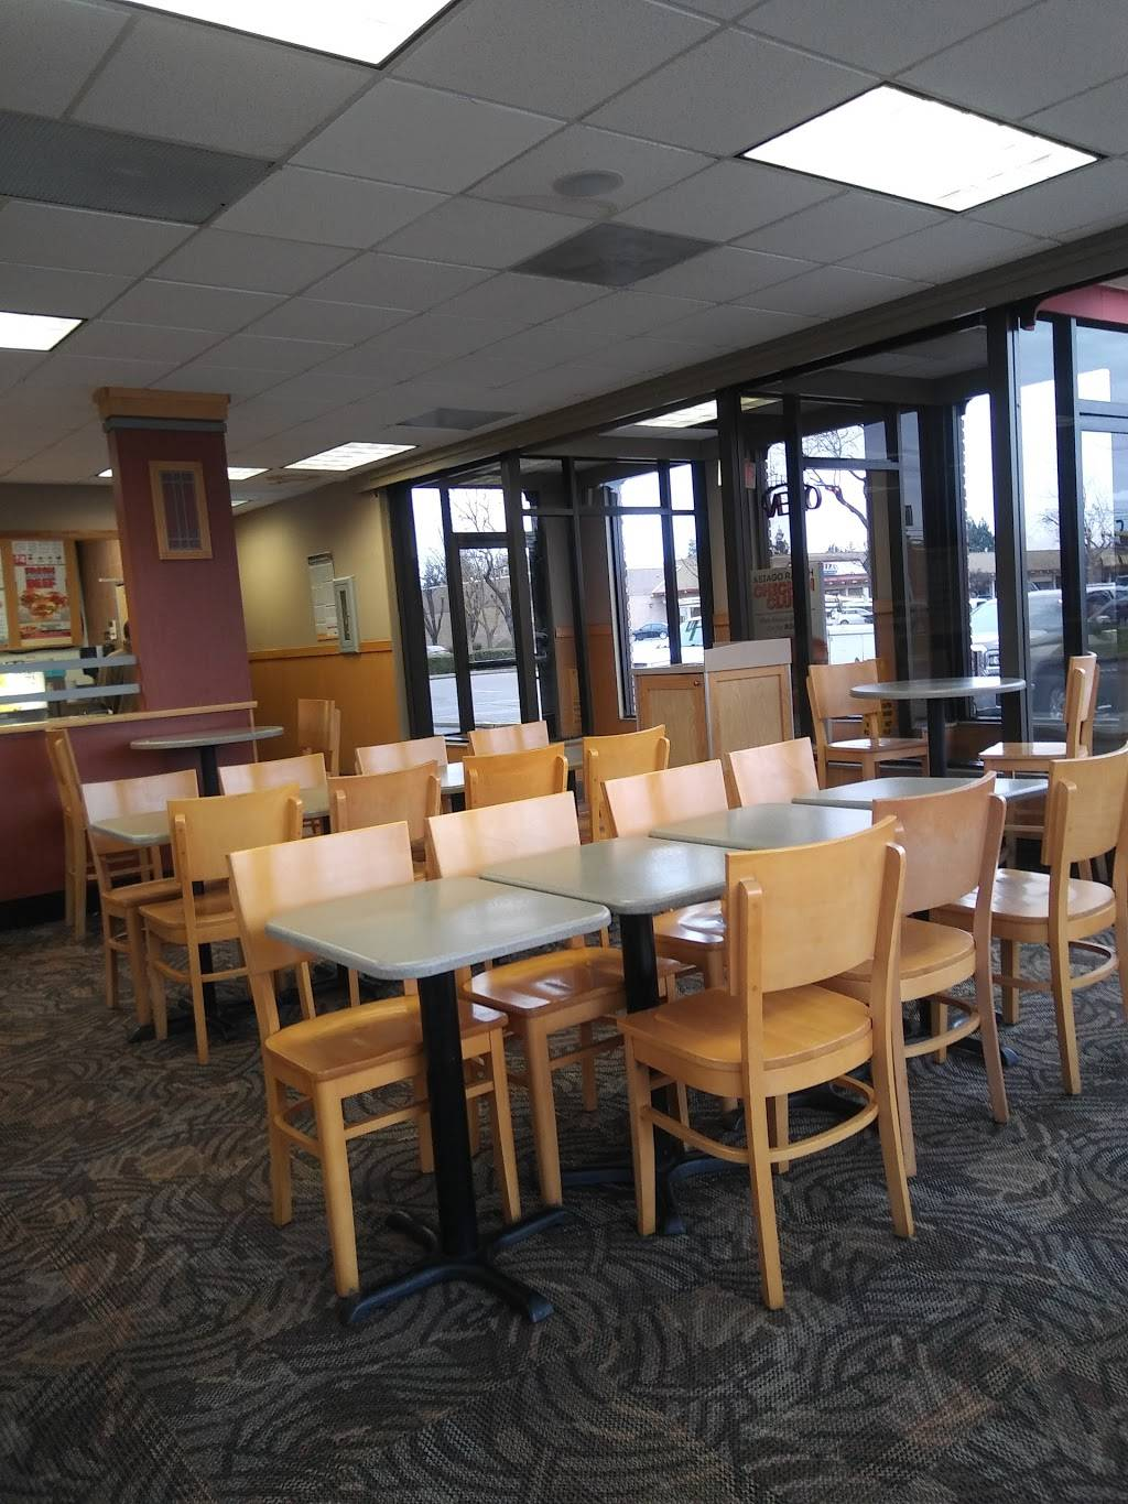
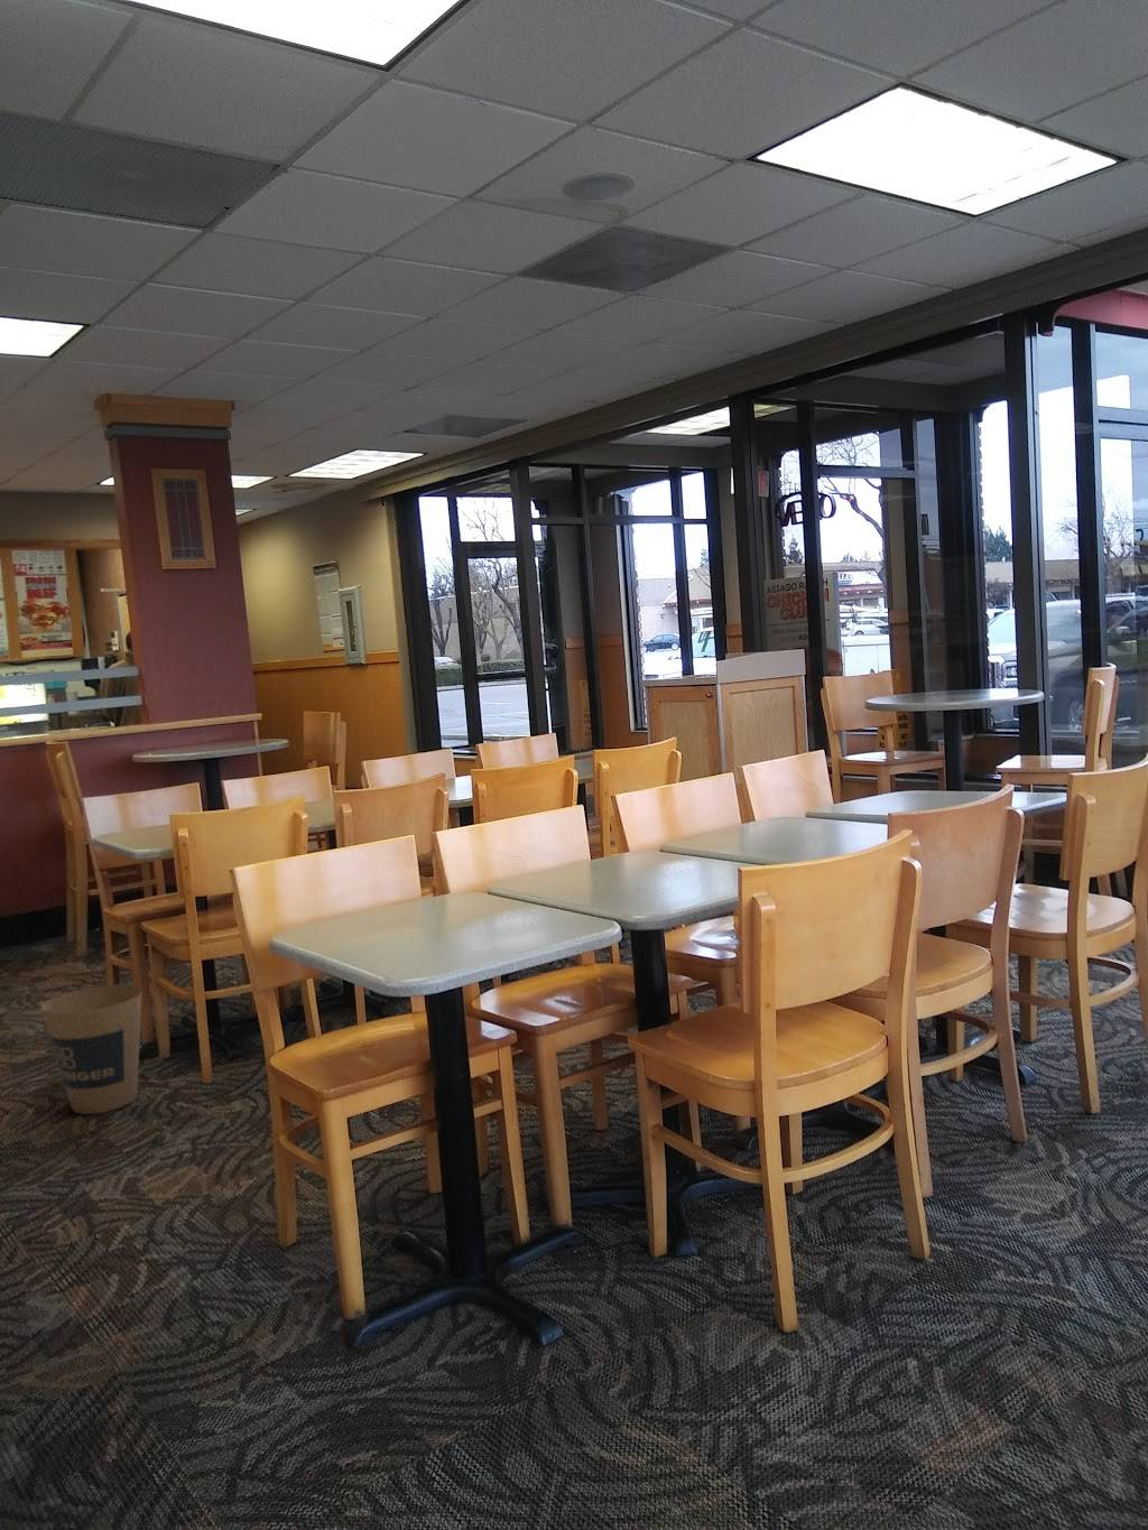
+ trash can (98, 1050)
